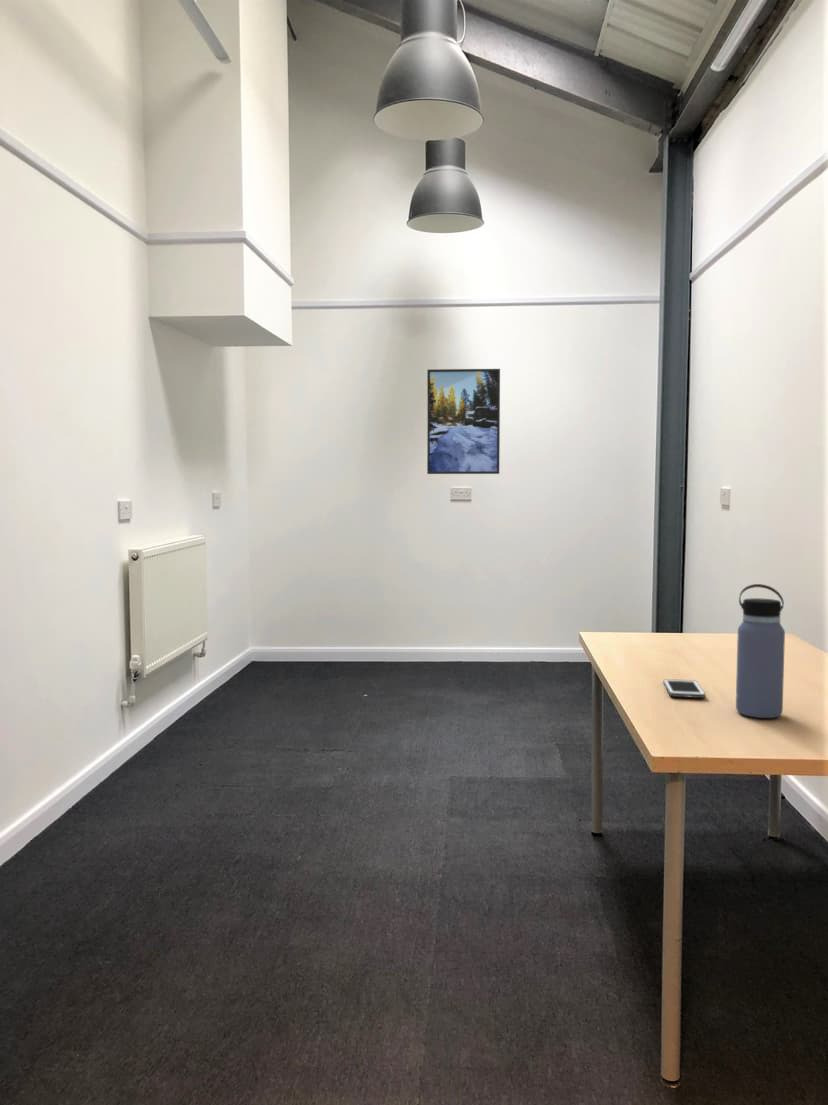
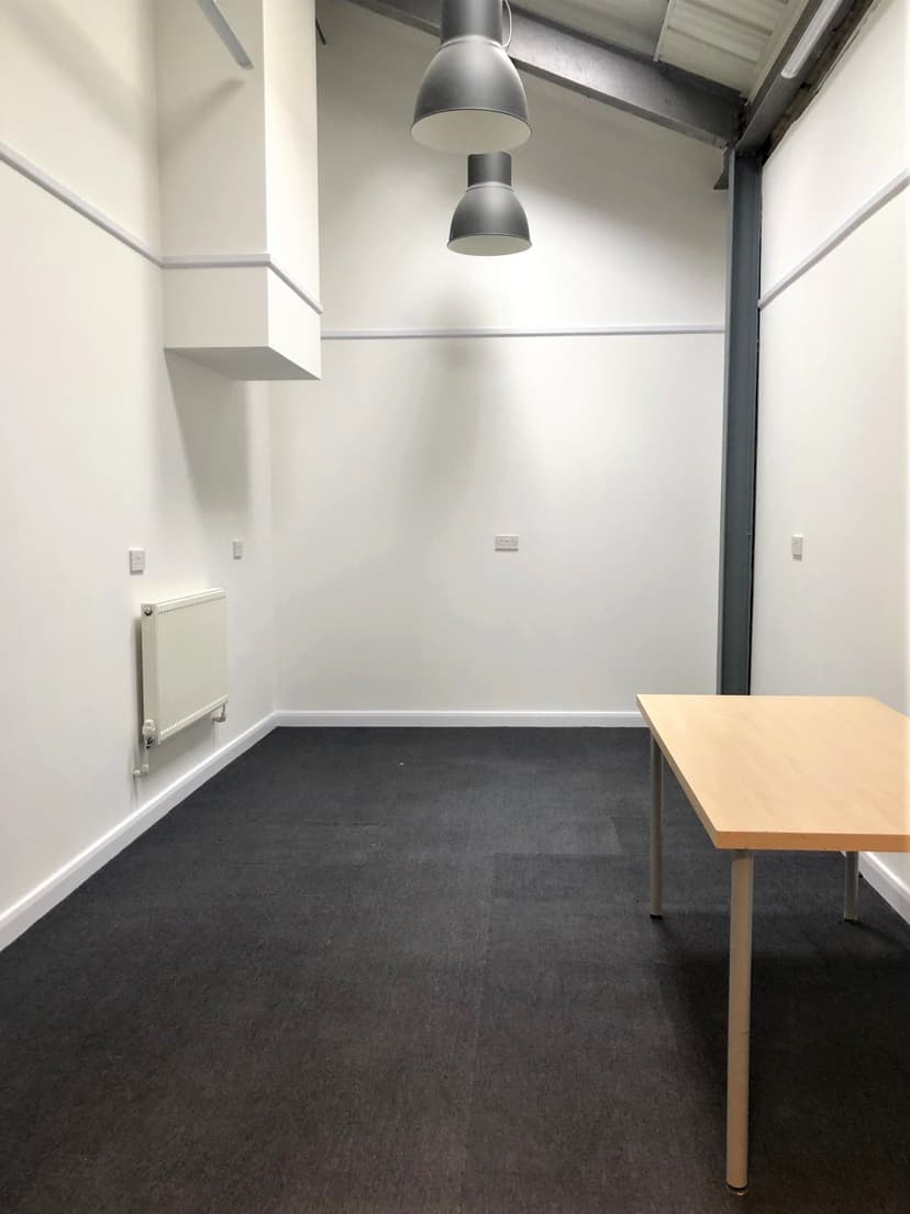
- water bottle (760, 648)
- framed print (463, 421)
- cell phone (683, 688)
